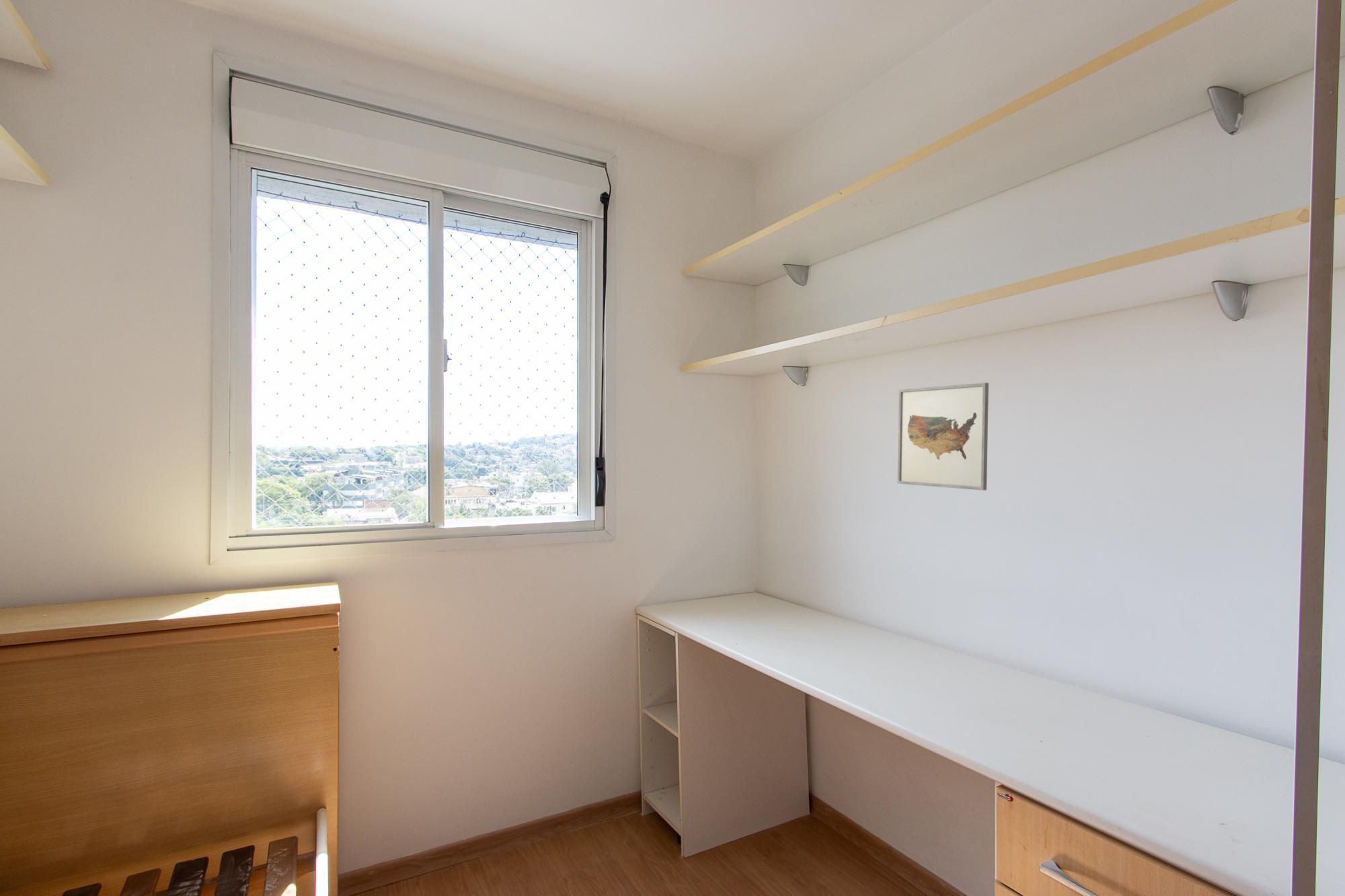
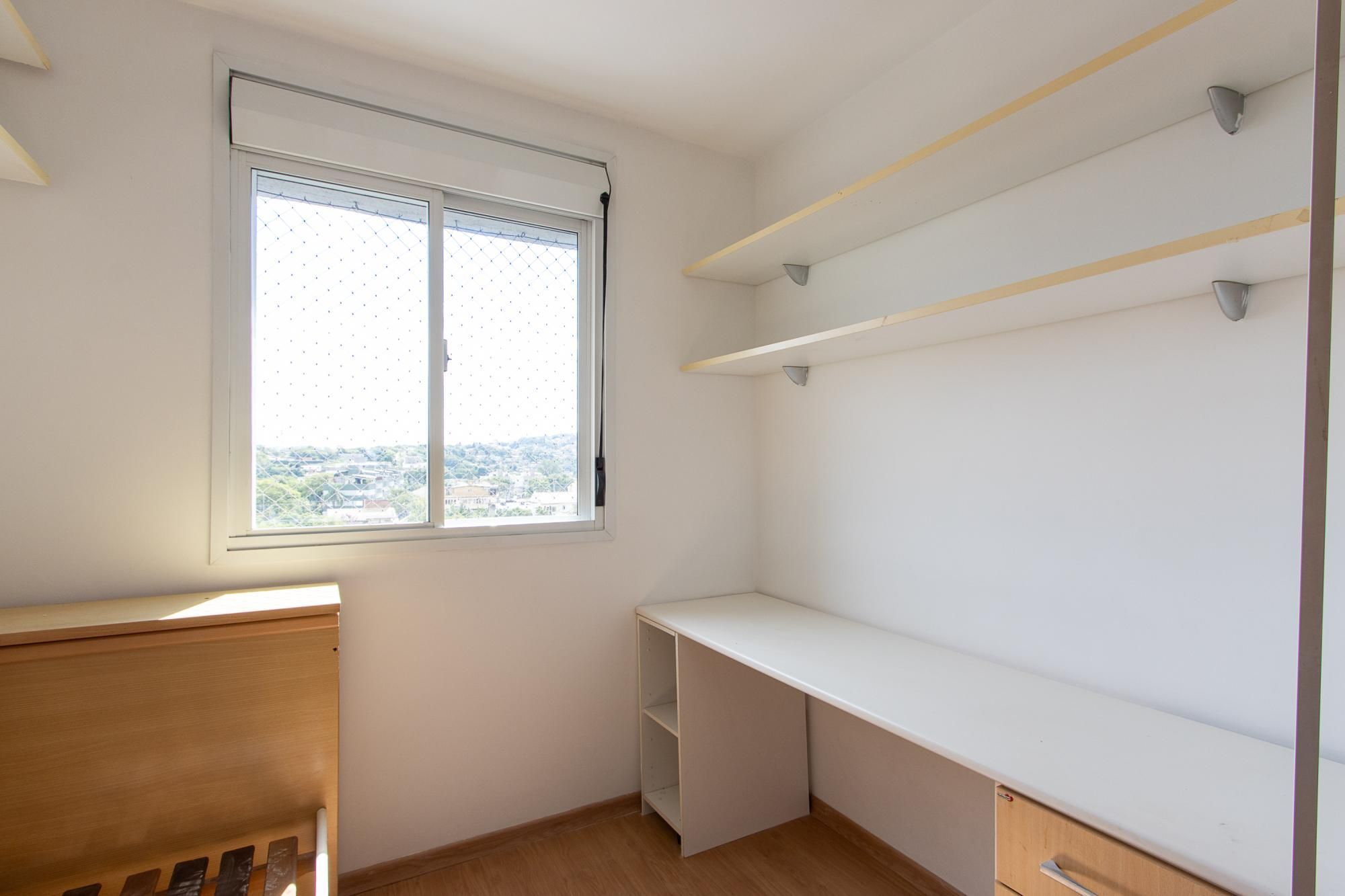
- wall art (939, 436)
